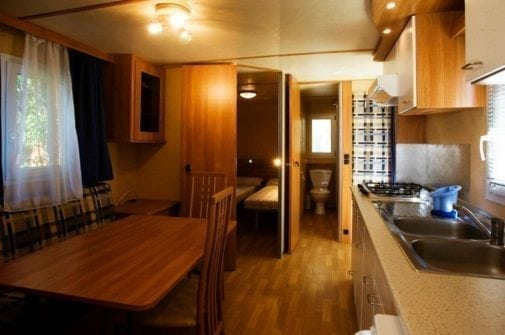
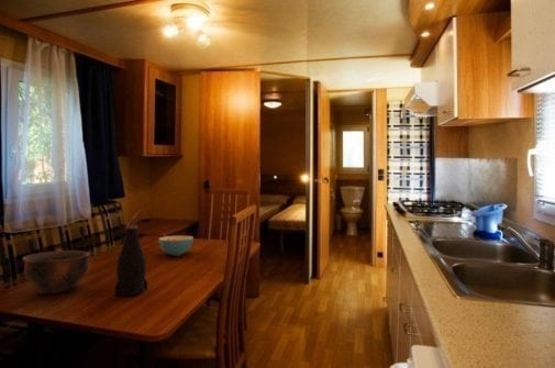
+ cereal bowl (176, 246)
+ bowl (57, 271)
+ bottle (131, 258)
